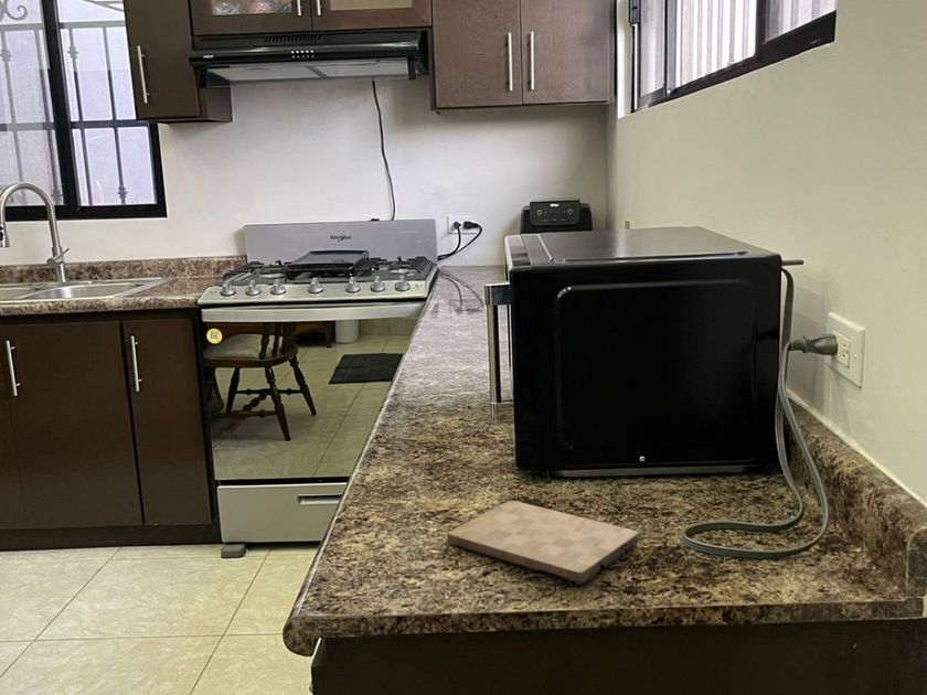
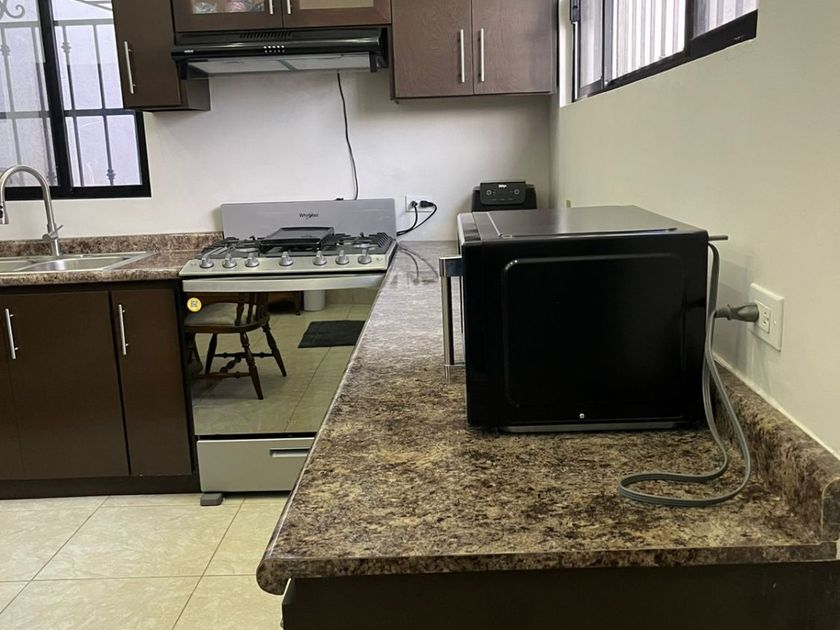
- cutting board (542, 536)
